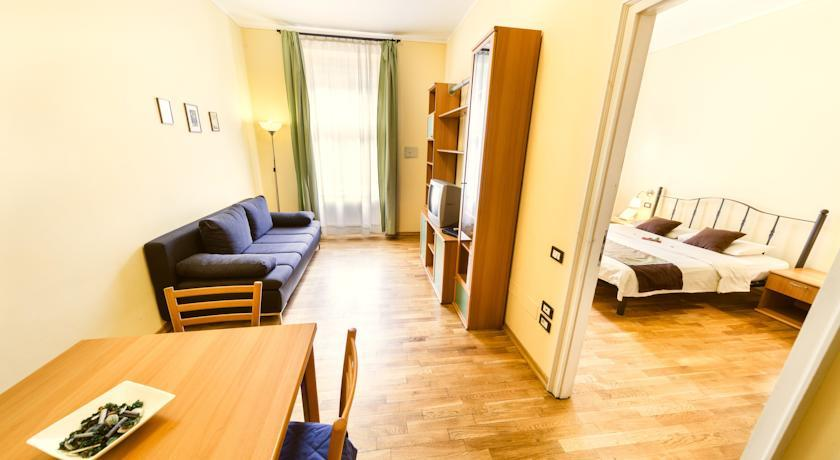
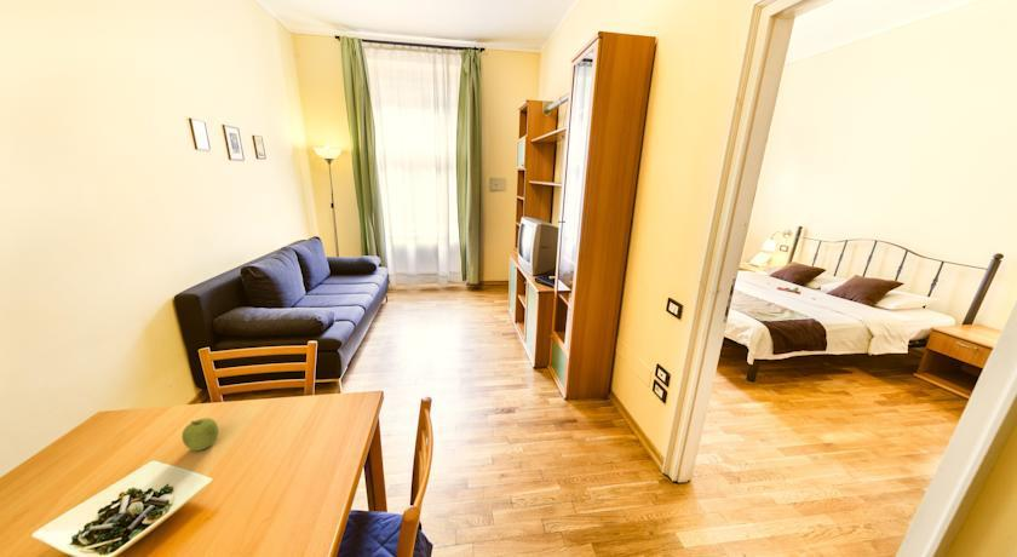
+ fruit (200, 432)
